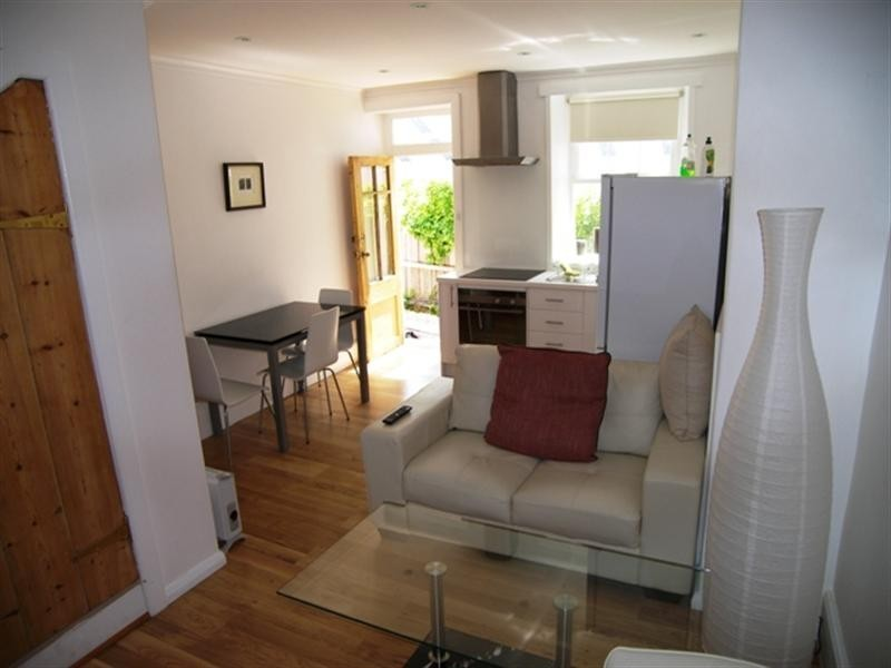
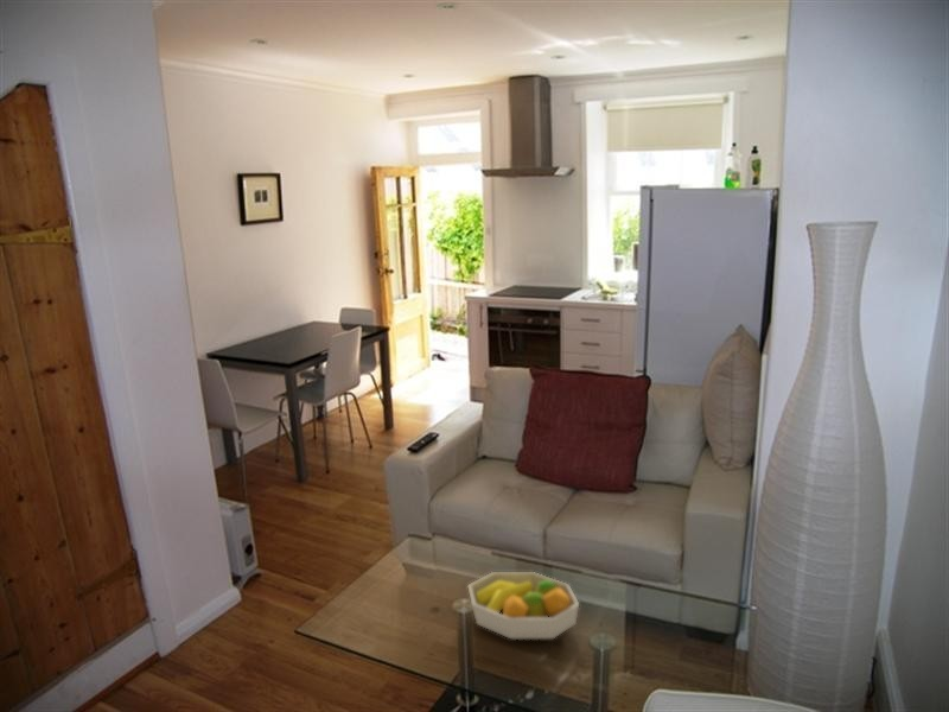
+ fruit bowl (522, 602)
